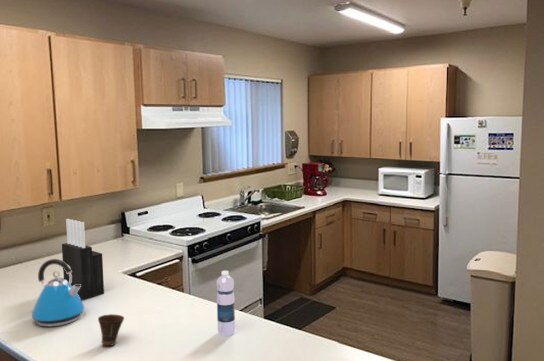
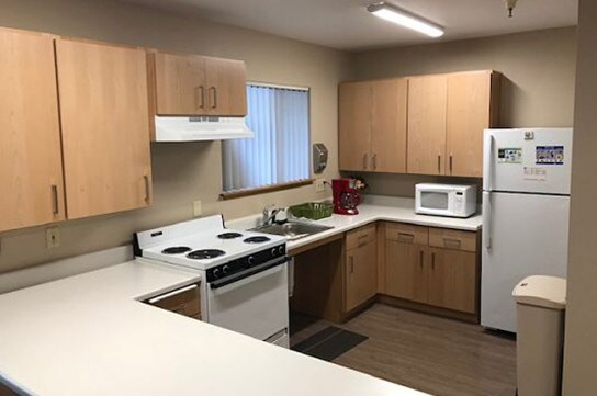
- cup (111, 329)
- kettle (55, 288)
- knife block (84, 256)
- water bottle (225, 302)
